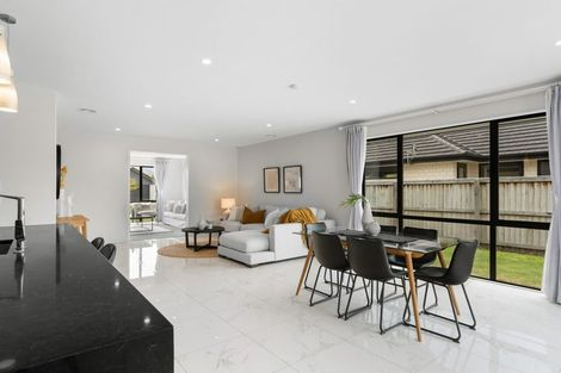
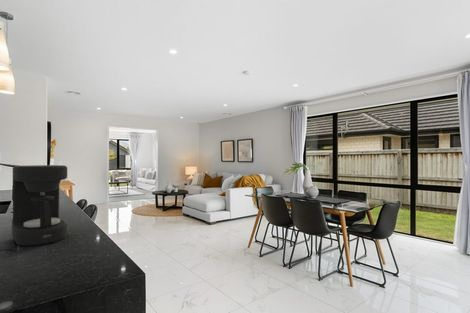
+ coffee maker (41, 201)
